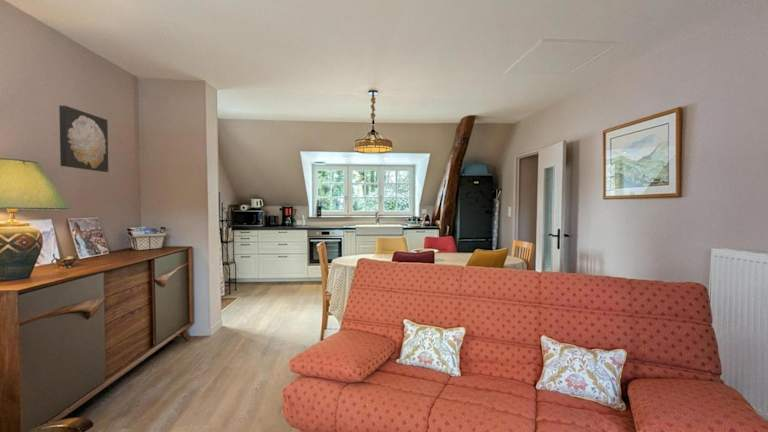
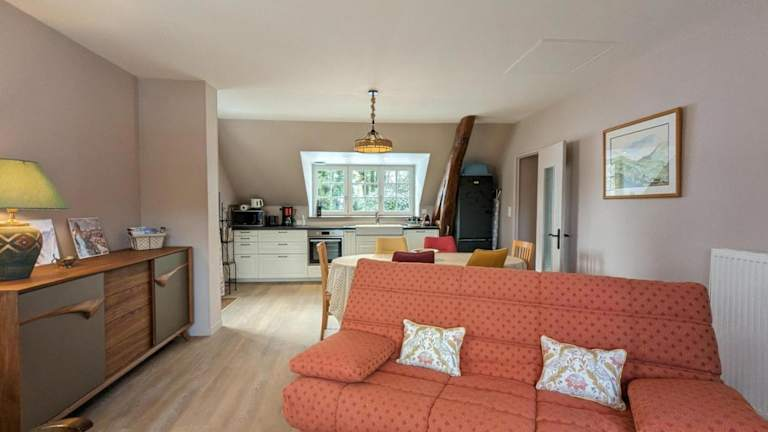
- wall art (85, 141)
